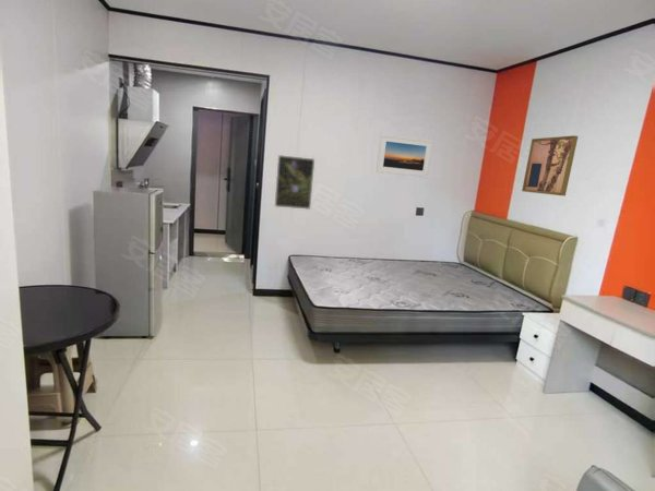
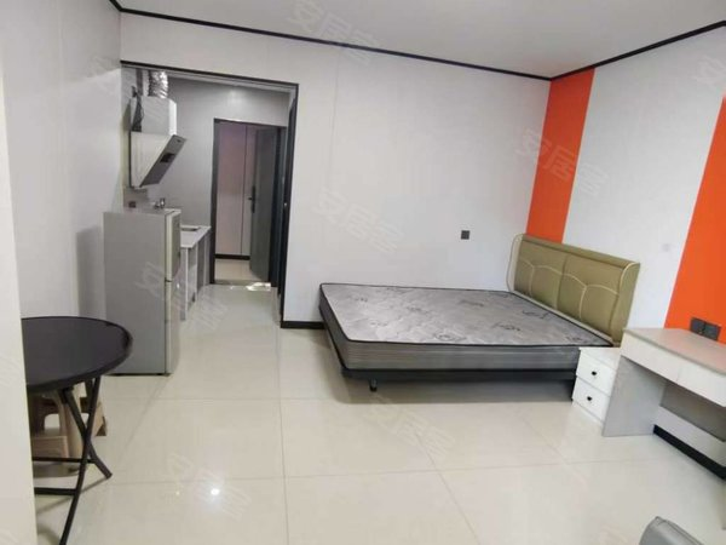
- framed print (404, 156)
- wall art (547, 166)
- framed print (294, 182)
